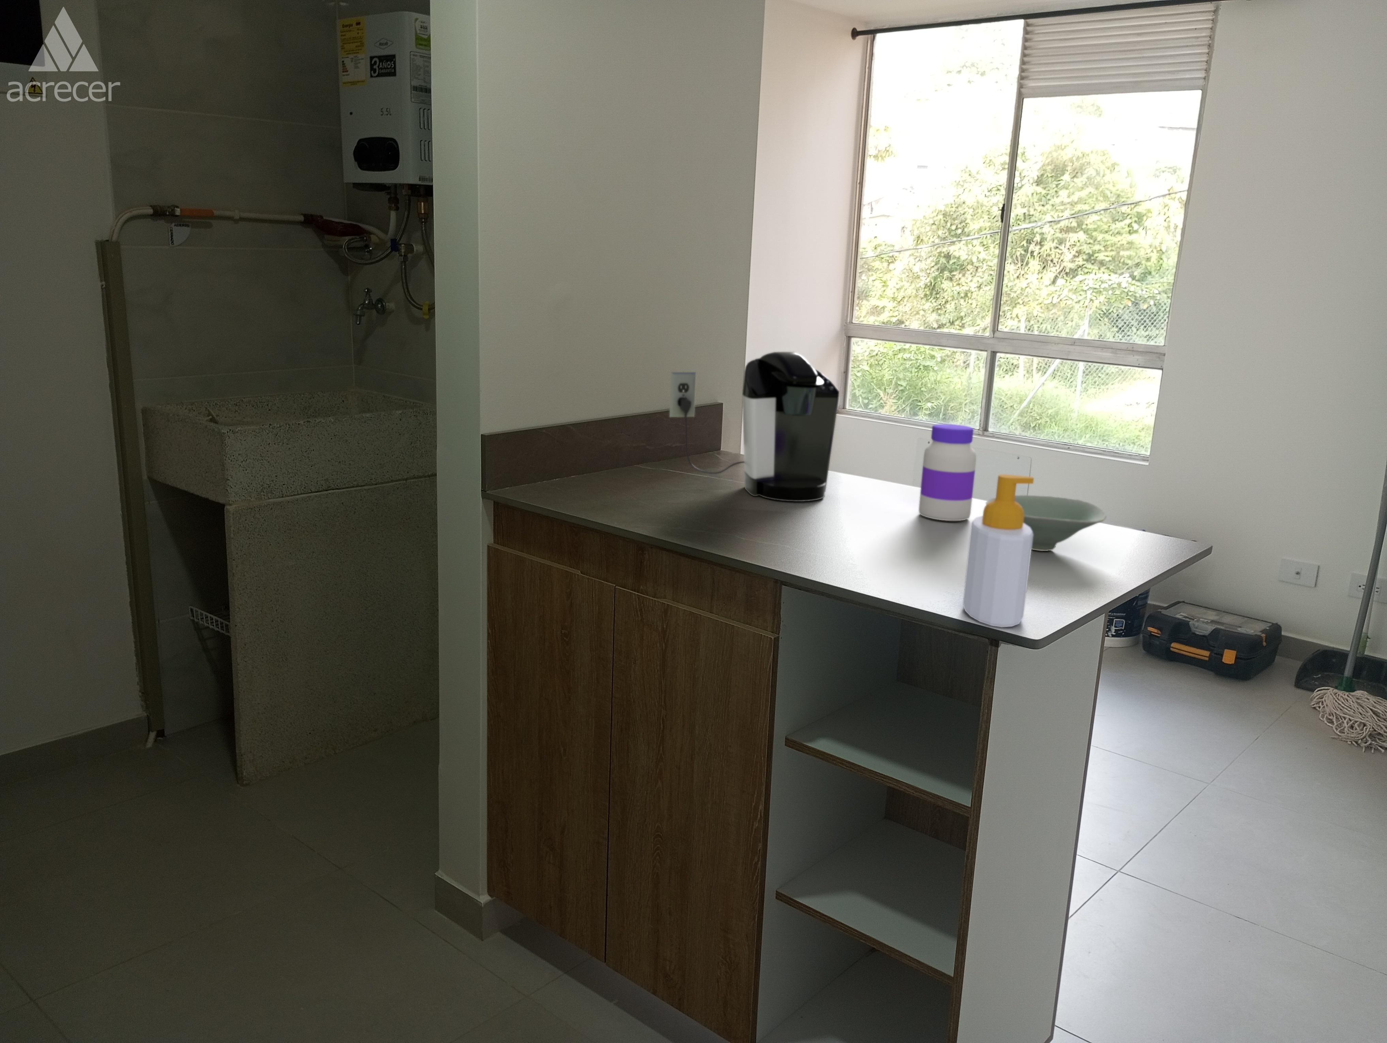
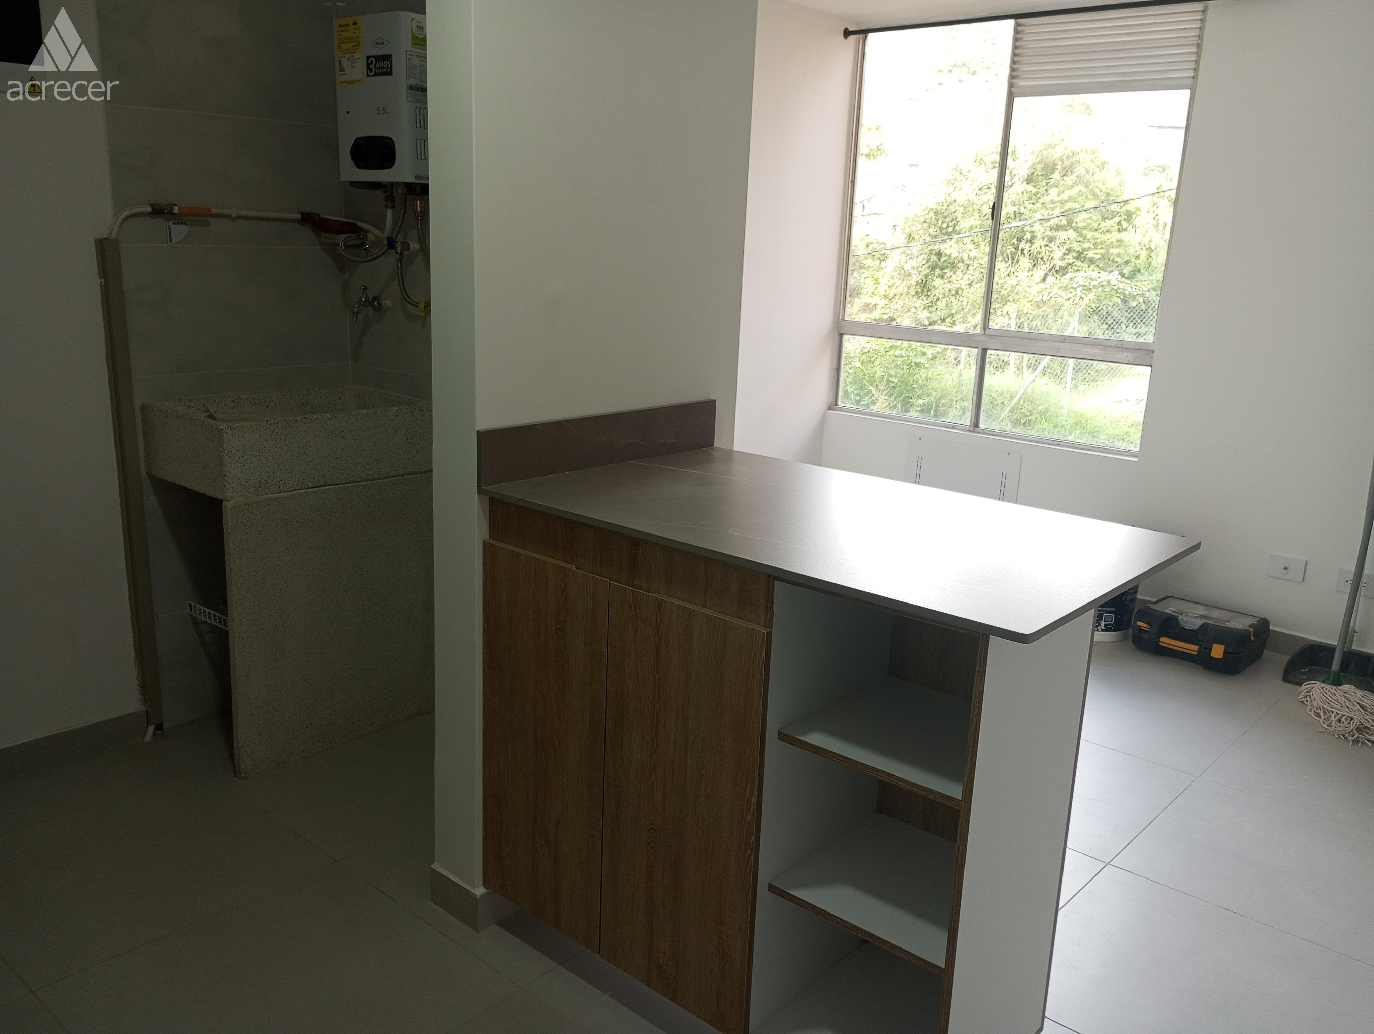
- coffee maker (761, 423)
- bowl (1043, 527)
- soap bottle (1000, 546)
- jar (948, 471)
